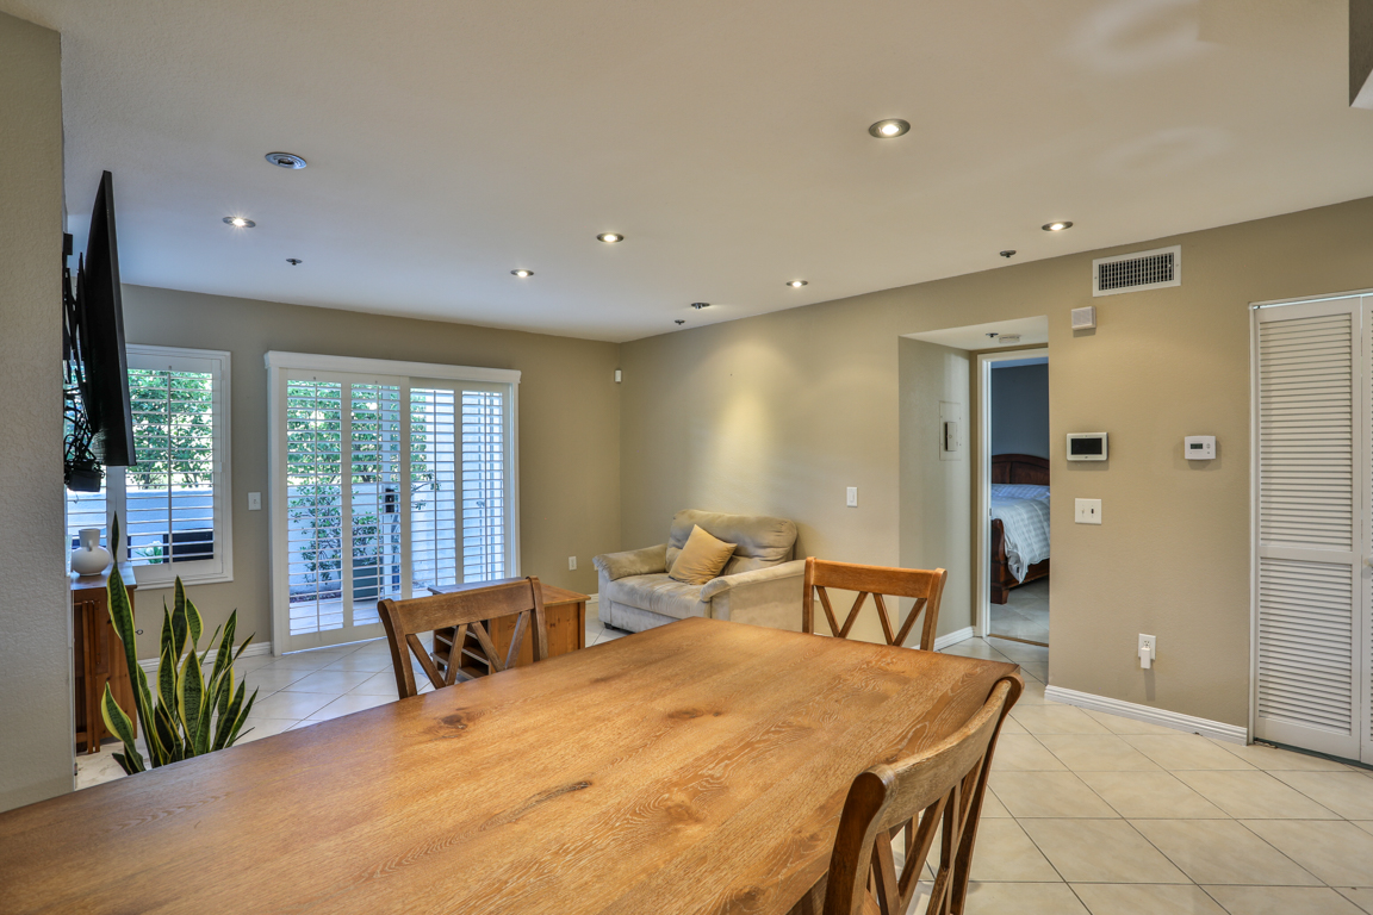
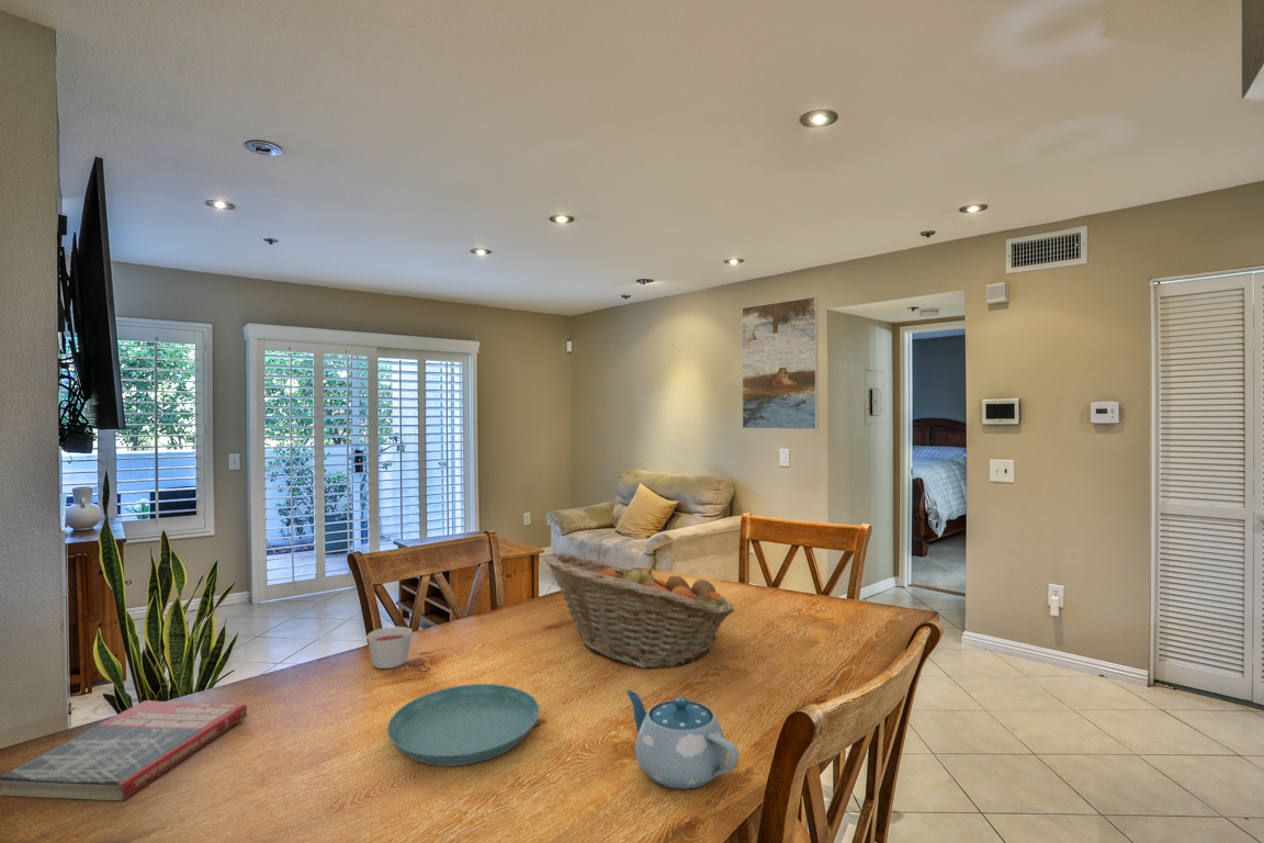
+ candle (390, 648)
+ fruit basket (635, 597)
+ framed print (778, 366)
+ saucer (465, 724)
+ book (135, 743)
+ chinaware (677, 733)
